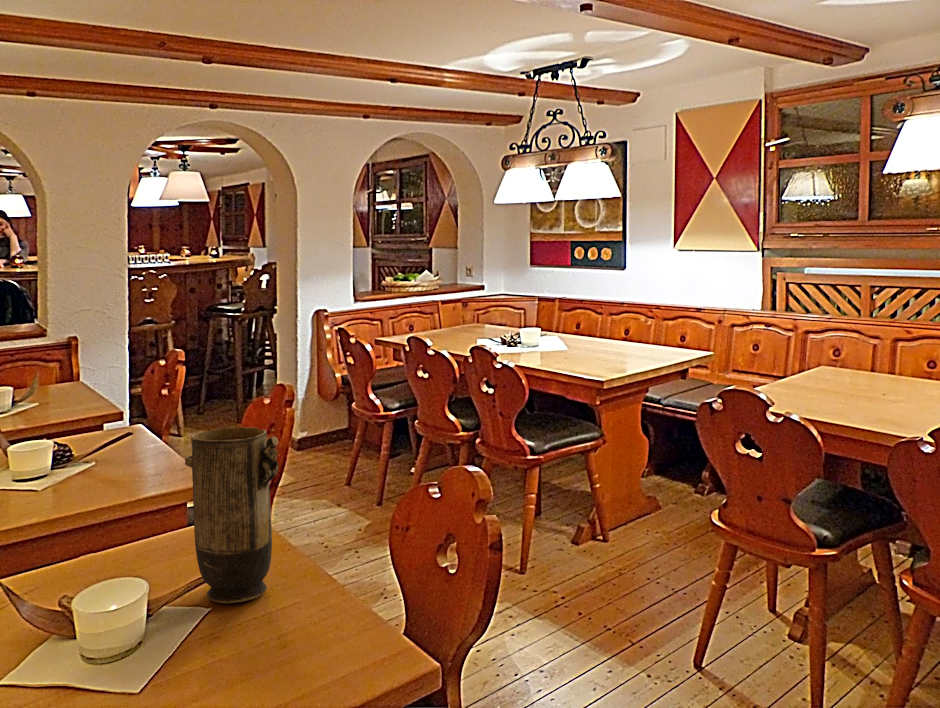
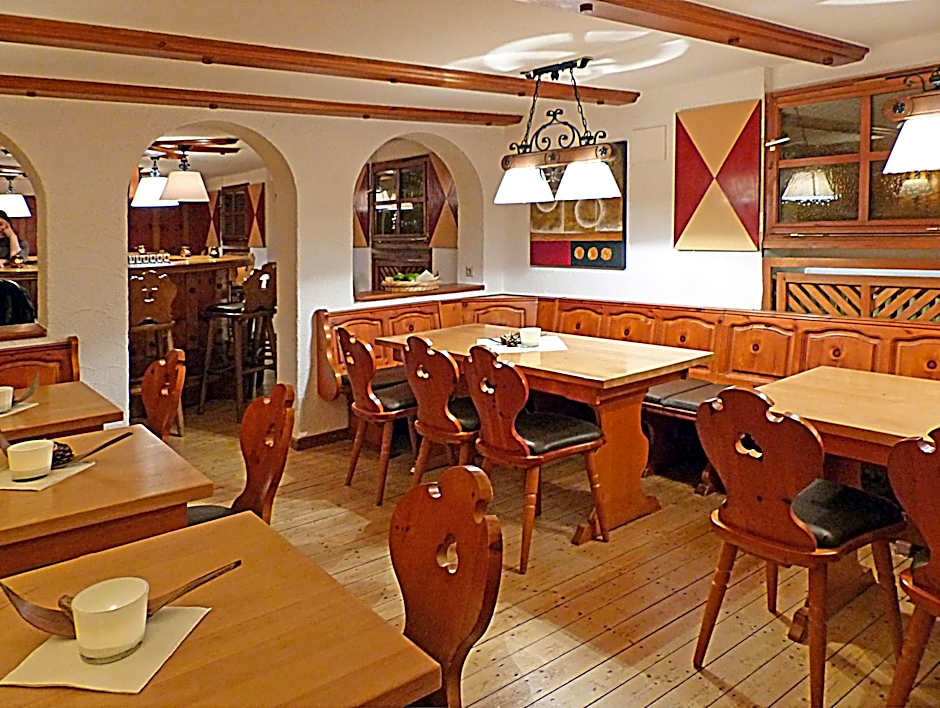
- vase (234, 513)
